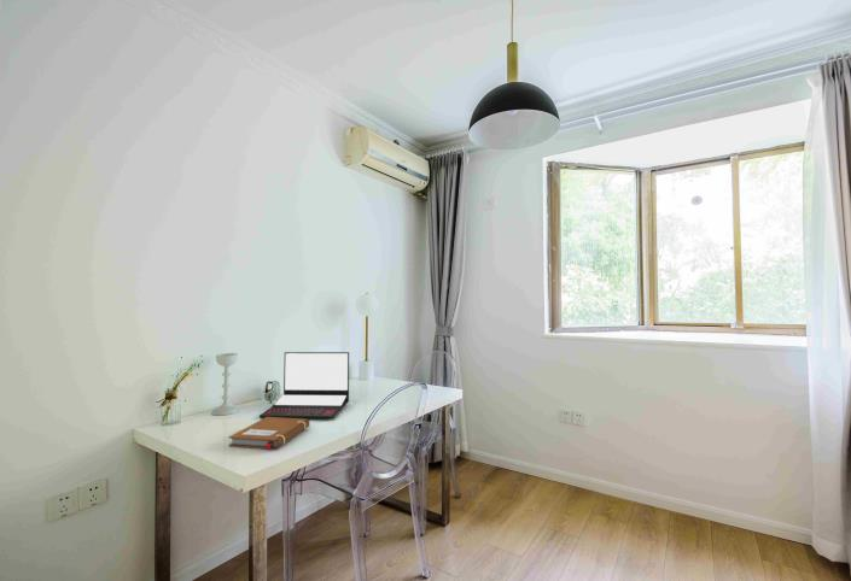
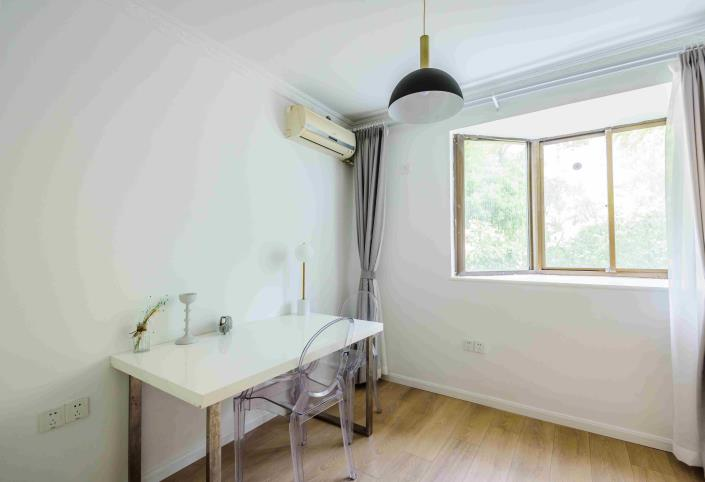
- notebook (270, 432)
- laptop (307, 383)
